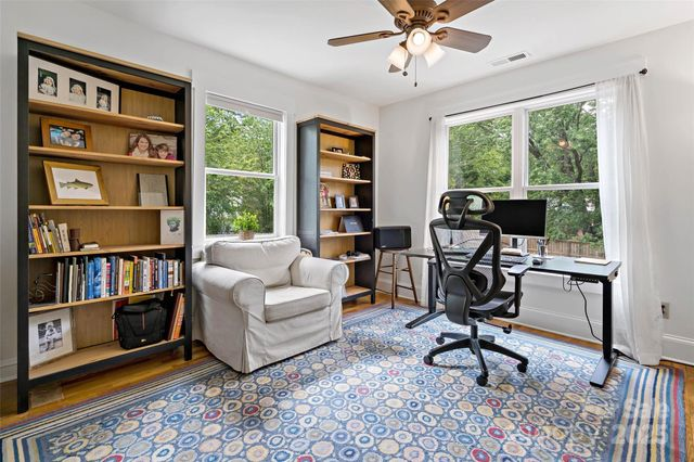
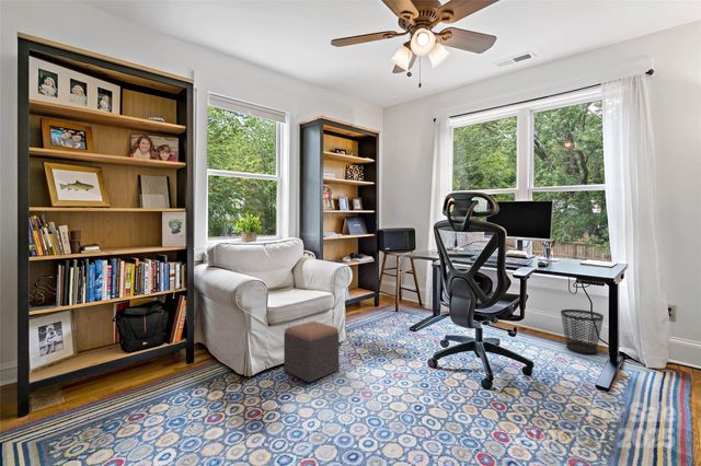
+ wastebasket (581, 330)
+ footstool (311, 348)
